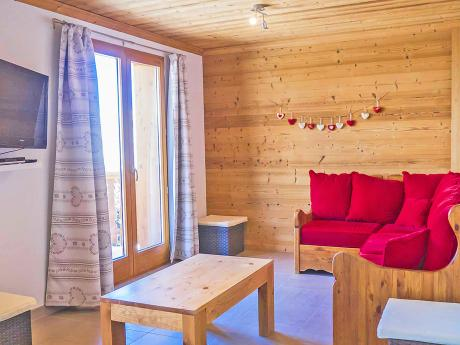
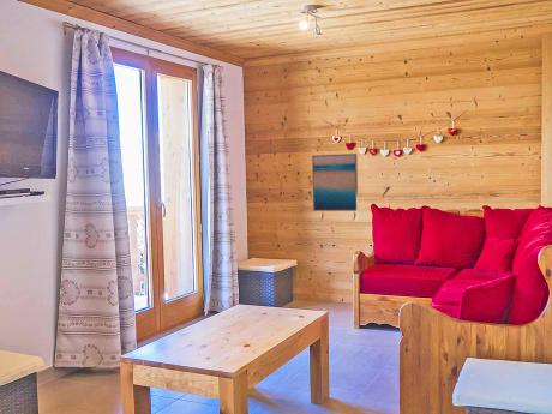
+ wall art (335, 182)
